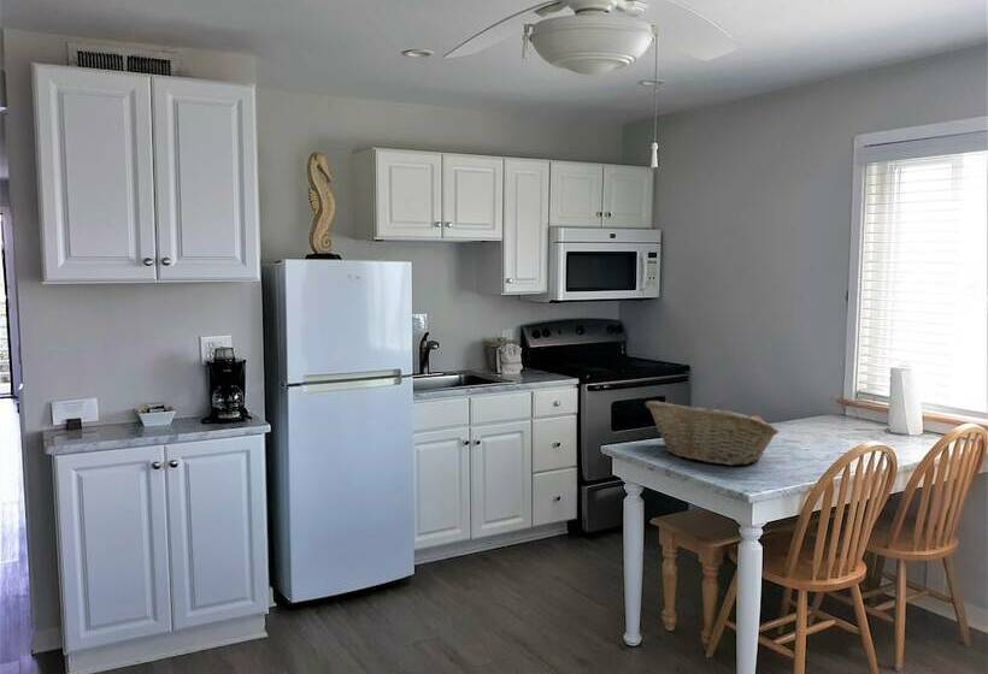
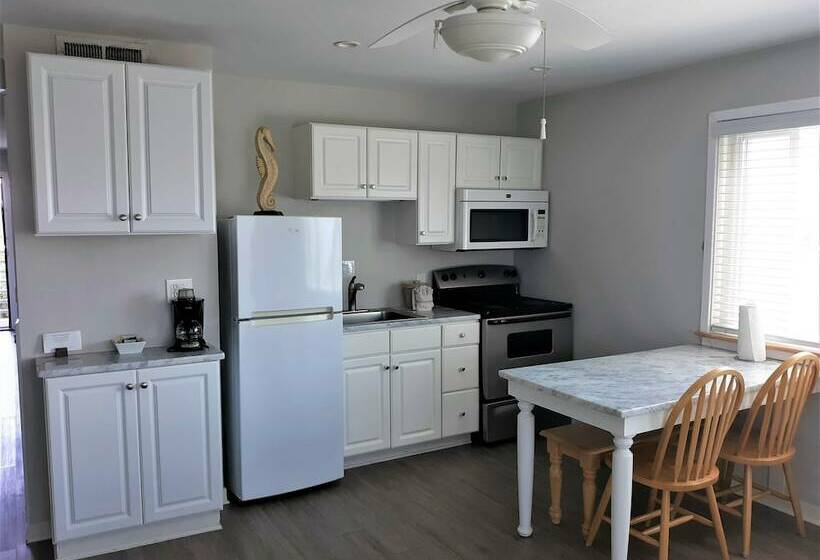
- fruit basket (708, 427)
